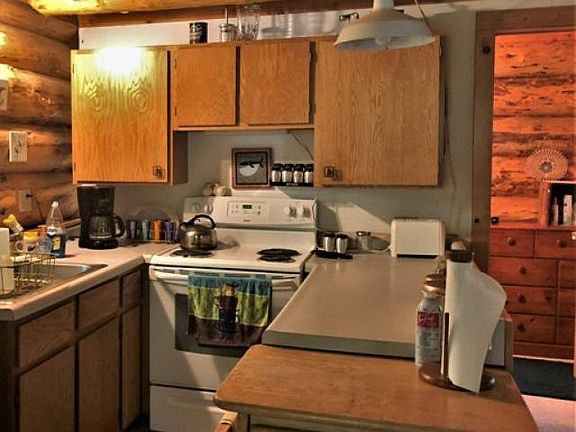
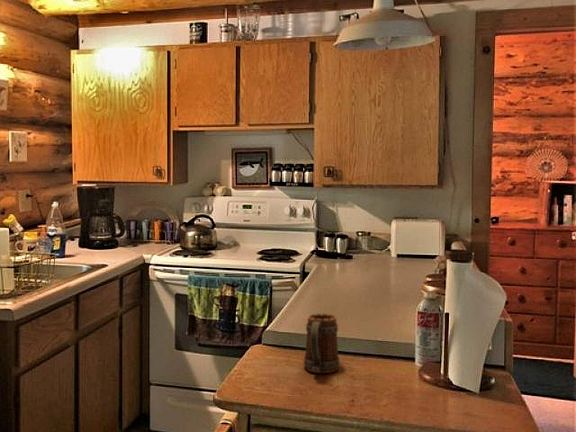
+ mug (319, 344)
